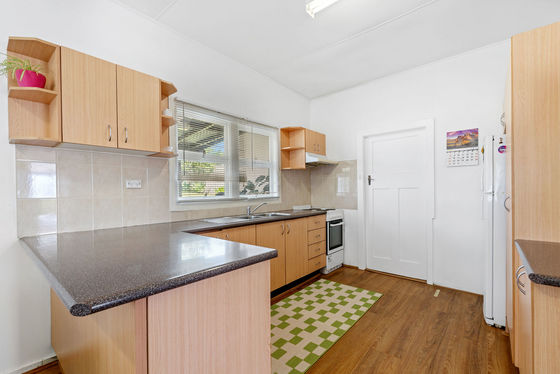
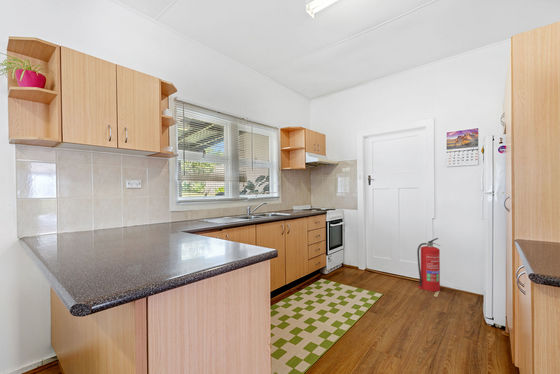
+ fire extinguisher (429, 263)
